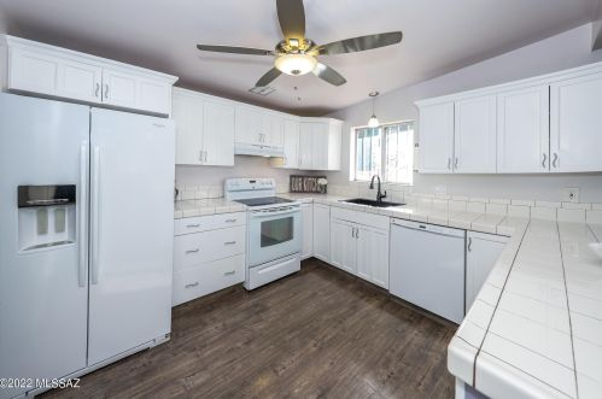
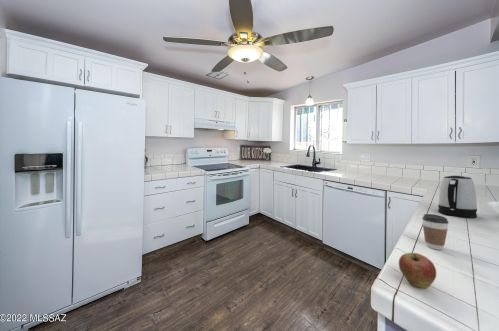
+ coffee cup (434, 231)
+ kettle (455, 195)
+ apple (416, 268)
